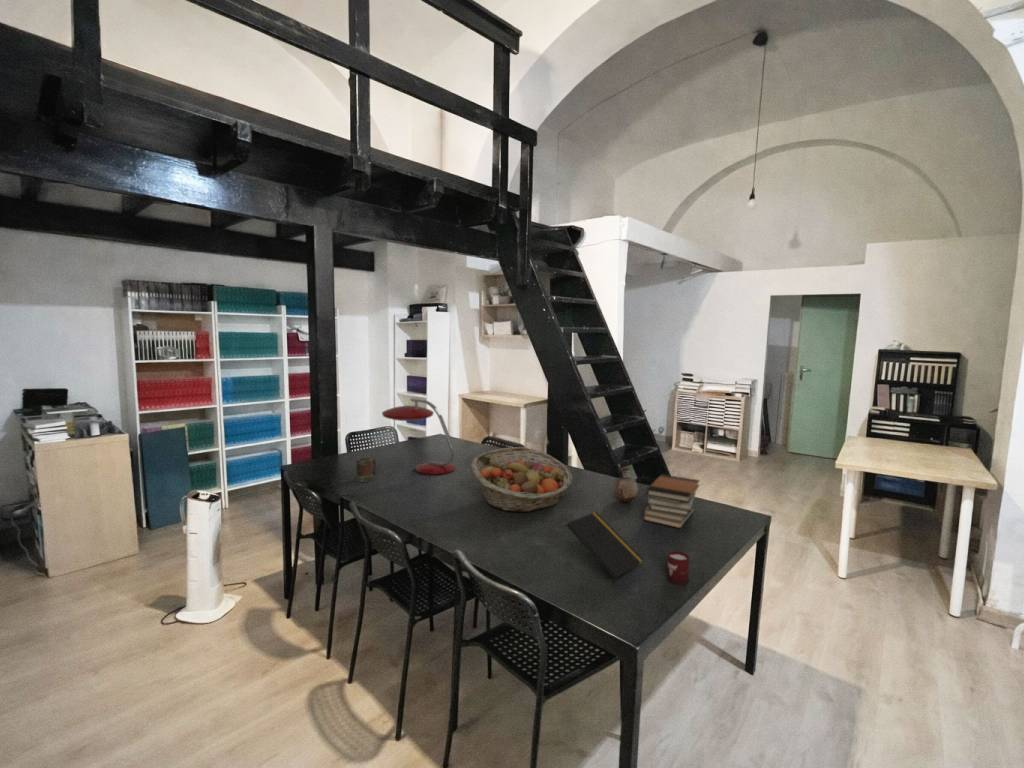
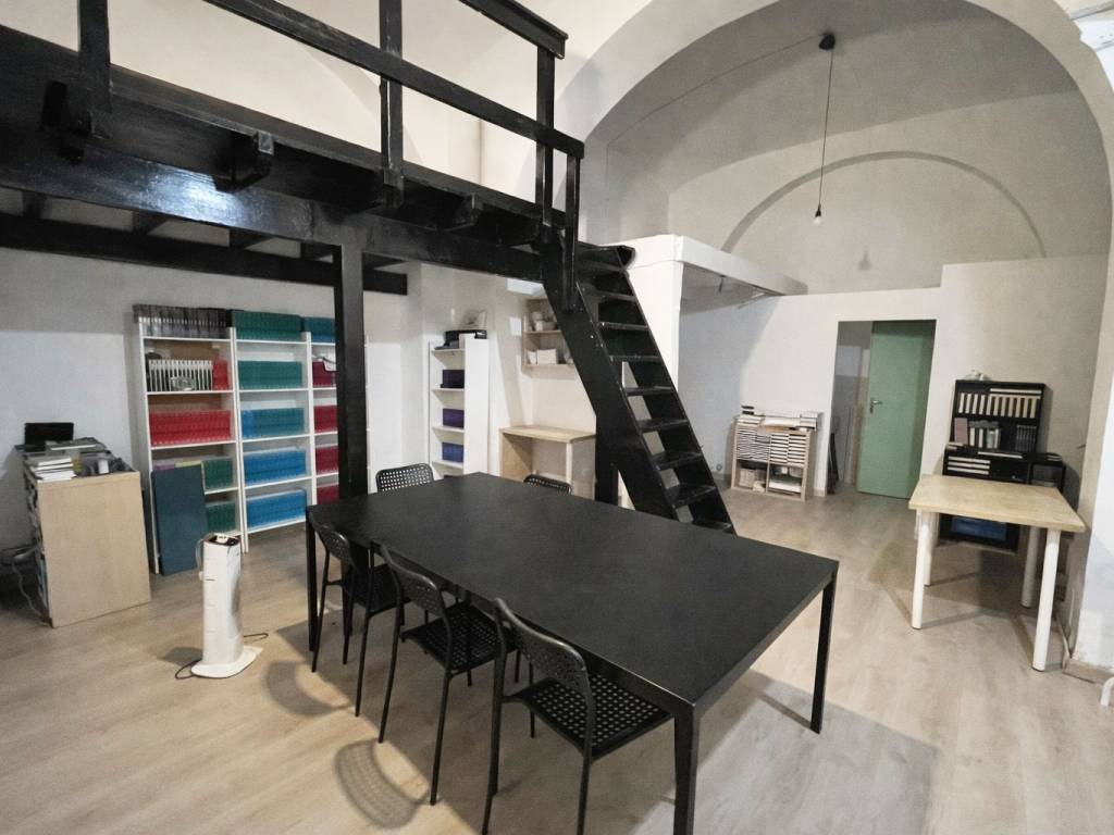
- cup (680, 565)
- desk lamp (420, 419)
- notepad (604, 546)
- vase (626, 485)
- fruit basket (522, 478)
- mug (366, 468)
- book stack (672, 499)
